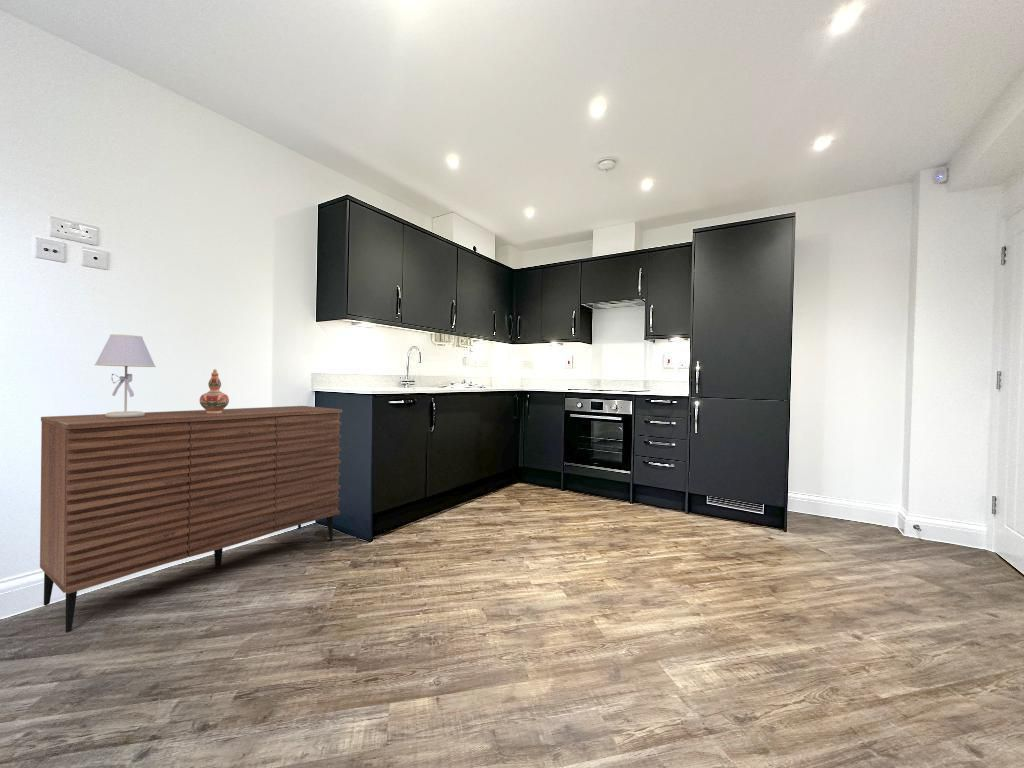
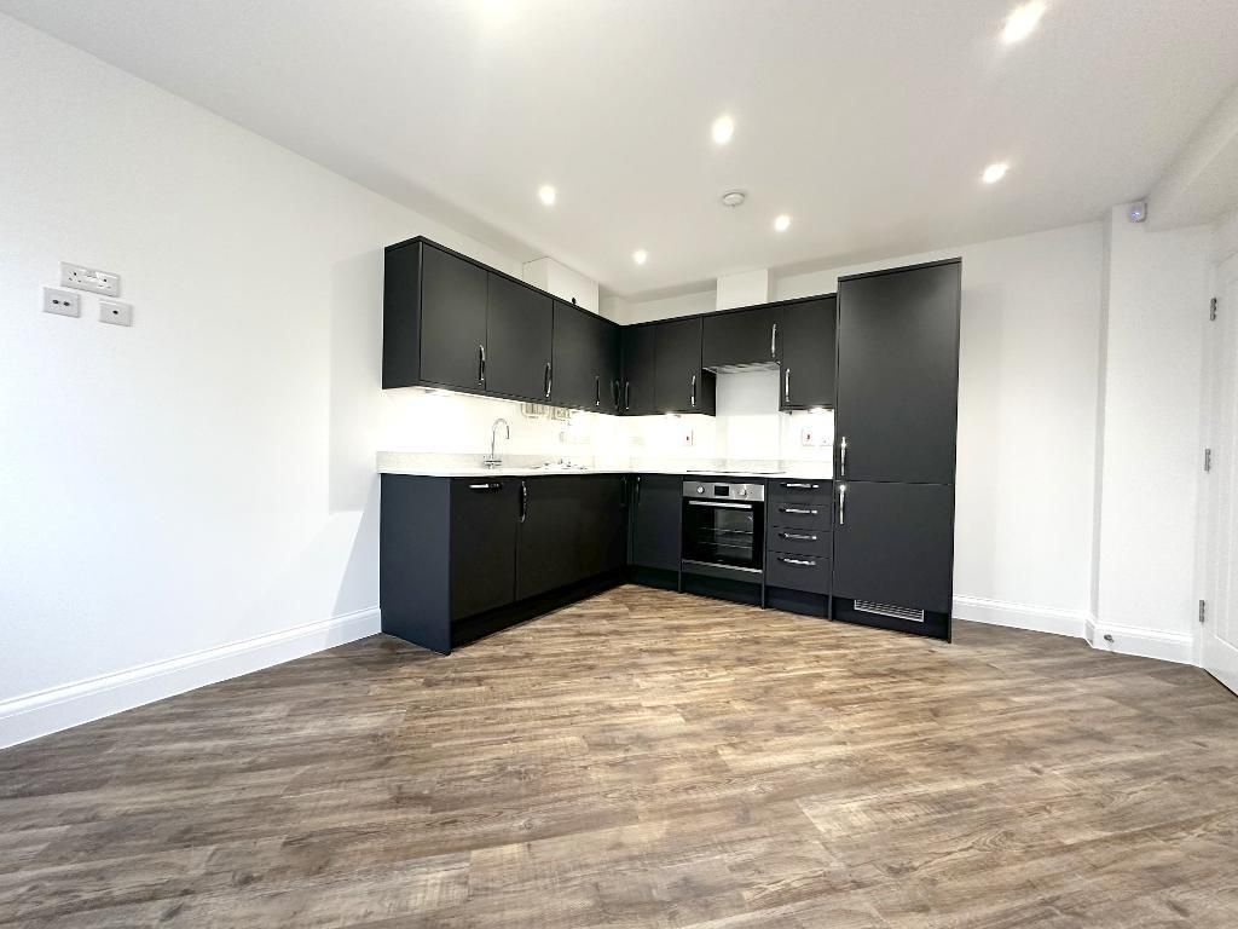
- sideboard (217, 490)
- table lamp (126, 375)
- decorative vase (214, 390)
